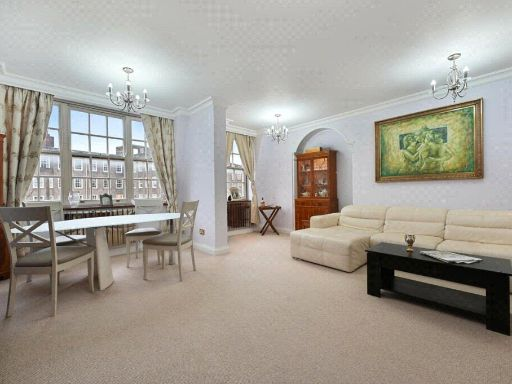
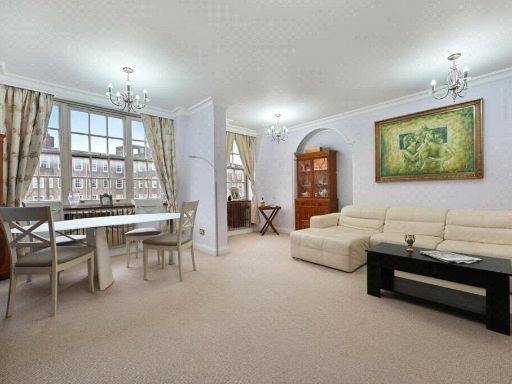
+ street lamp (216, 208)
